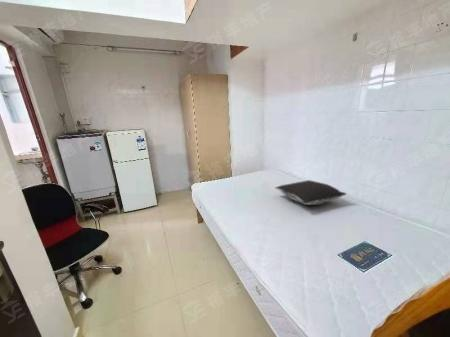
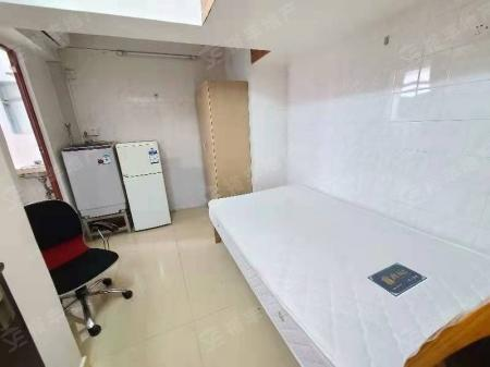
- pillow (307, 191)
